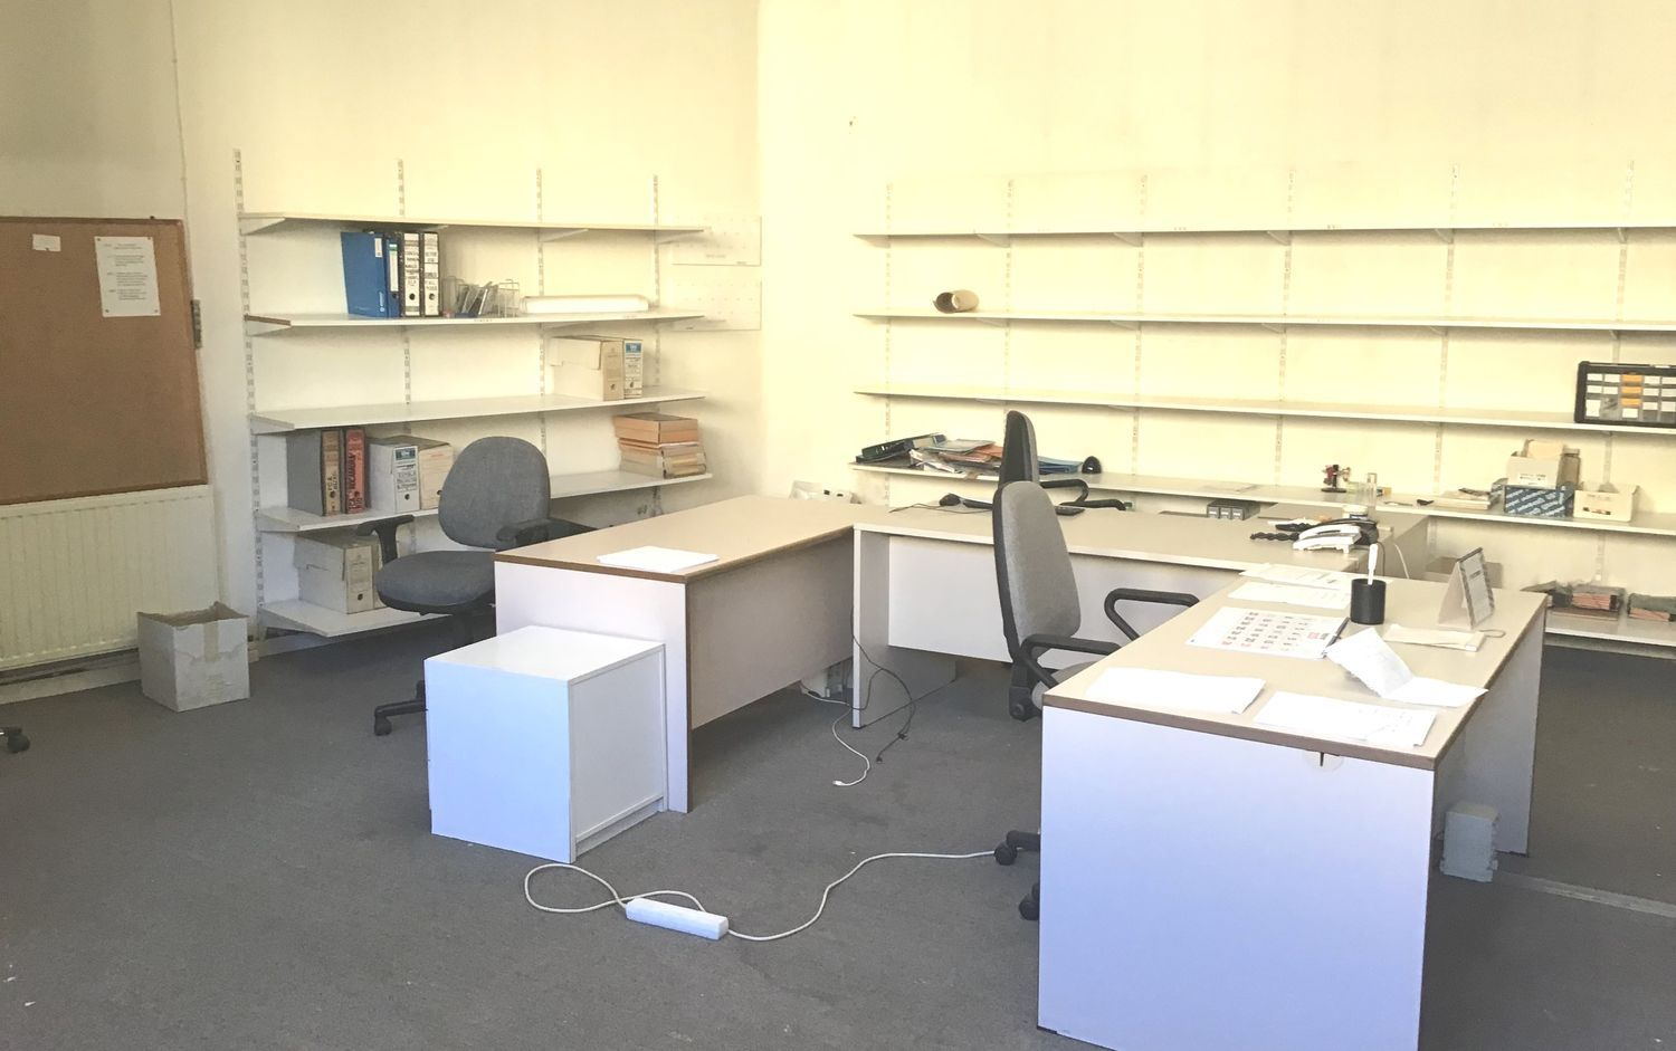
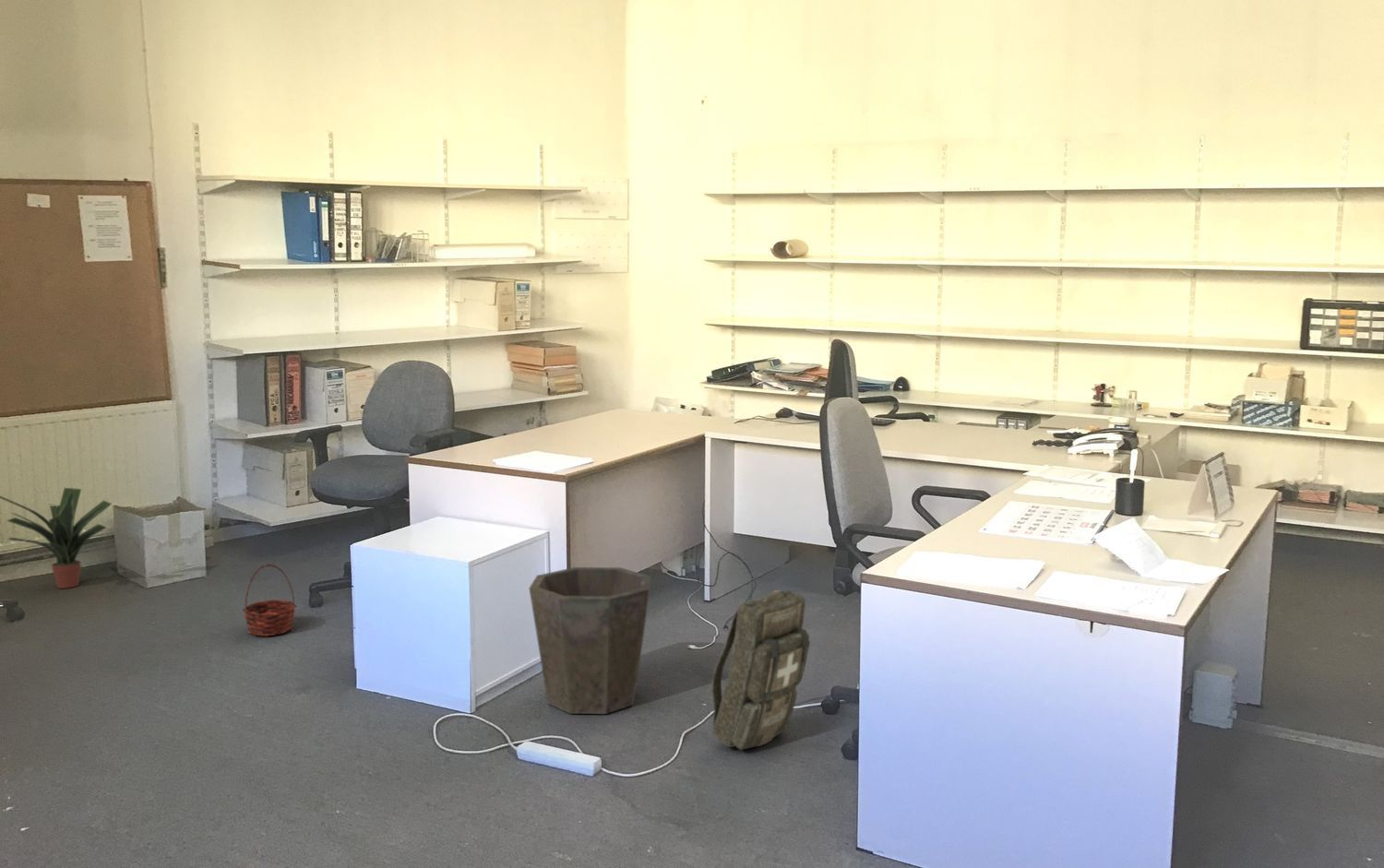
+ waste bin (591, 640)
+ potted plant (55, 535)
+ basket (268, 600)
+ backpack (762, 666)
